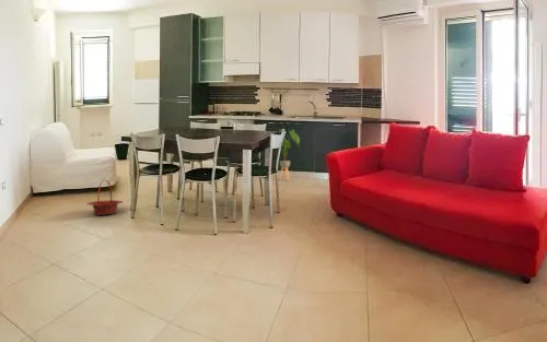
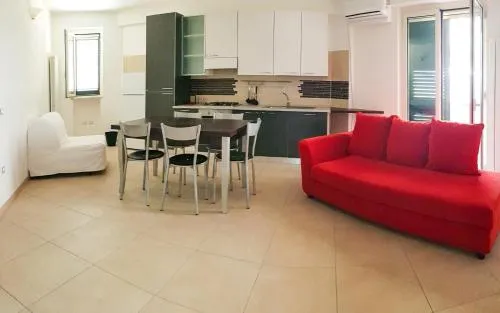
- basket (107, 200)
- house plant (286, 154)
